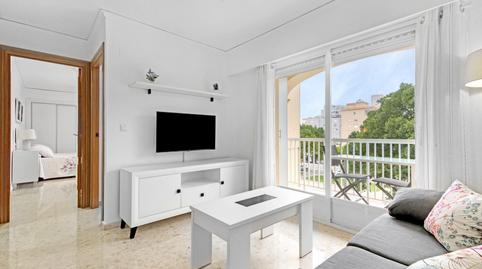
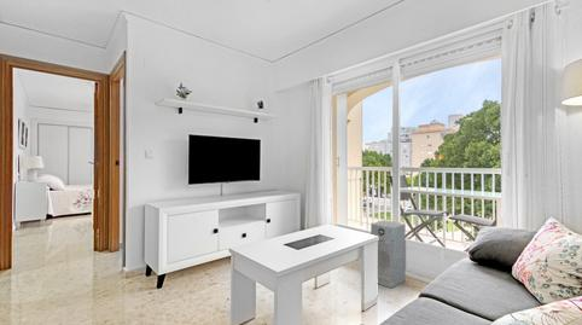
+ air purifier (388, 251)
